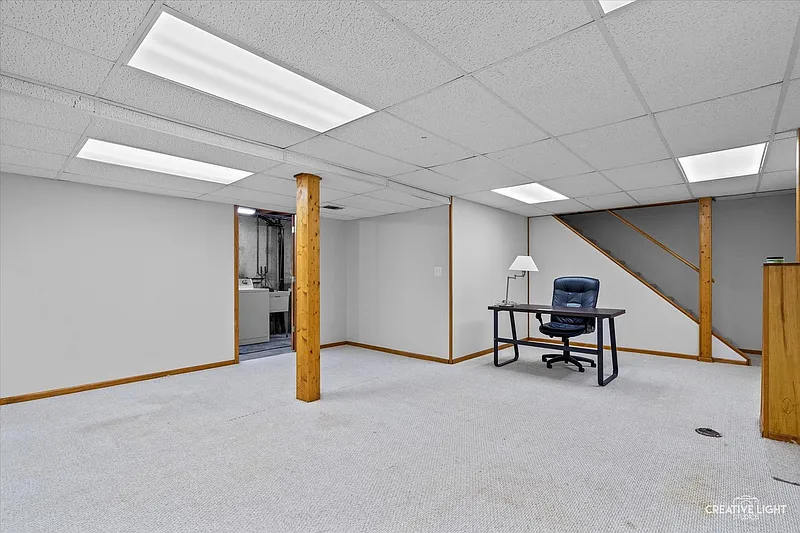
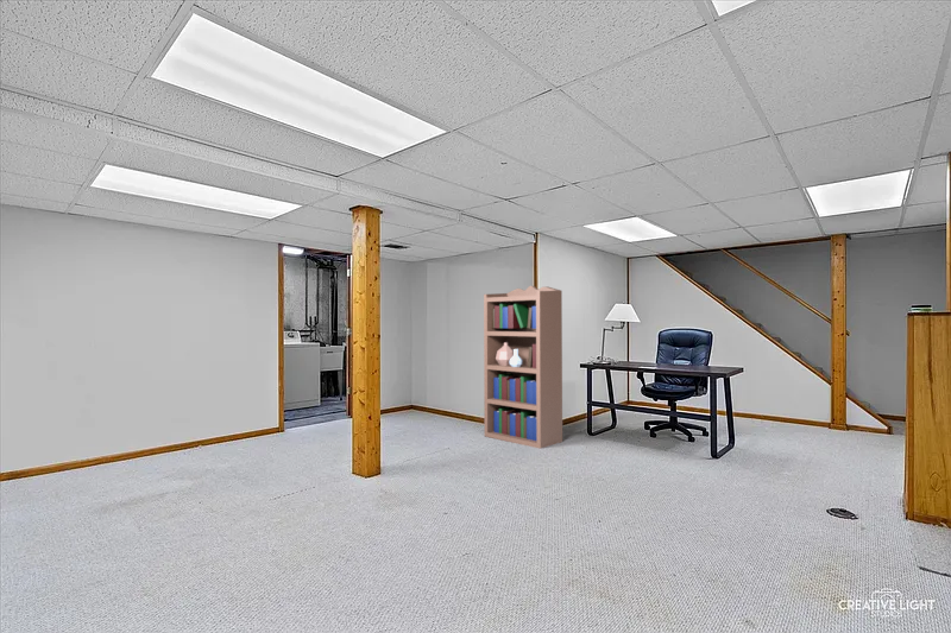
+ bookcase (522, 361)
